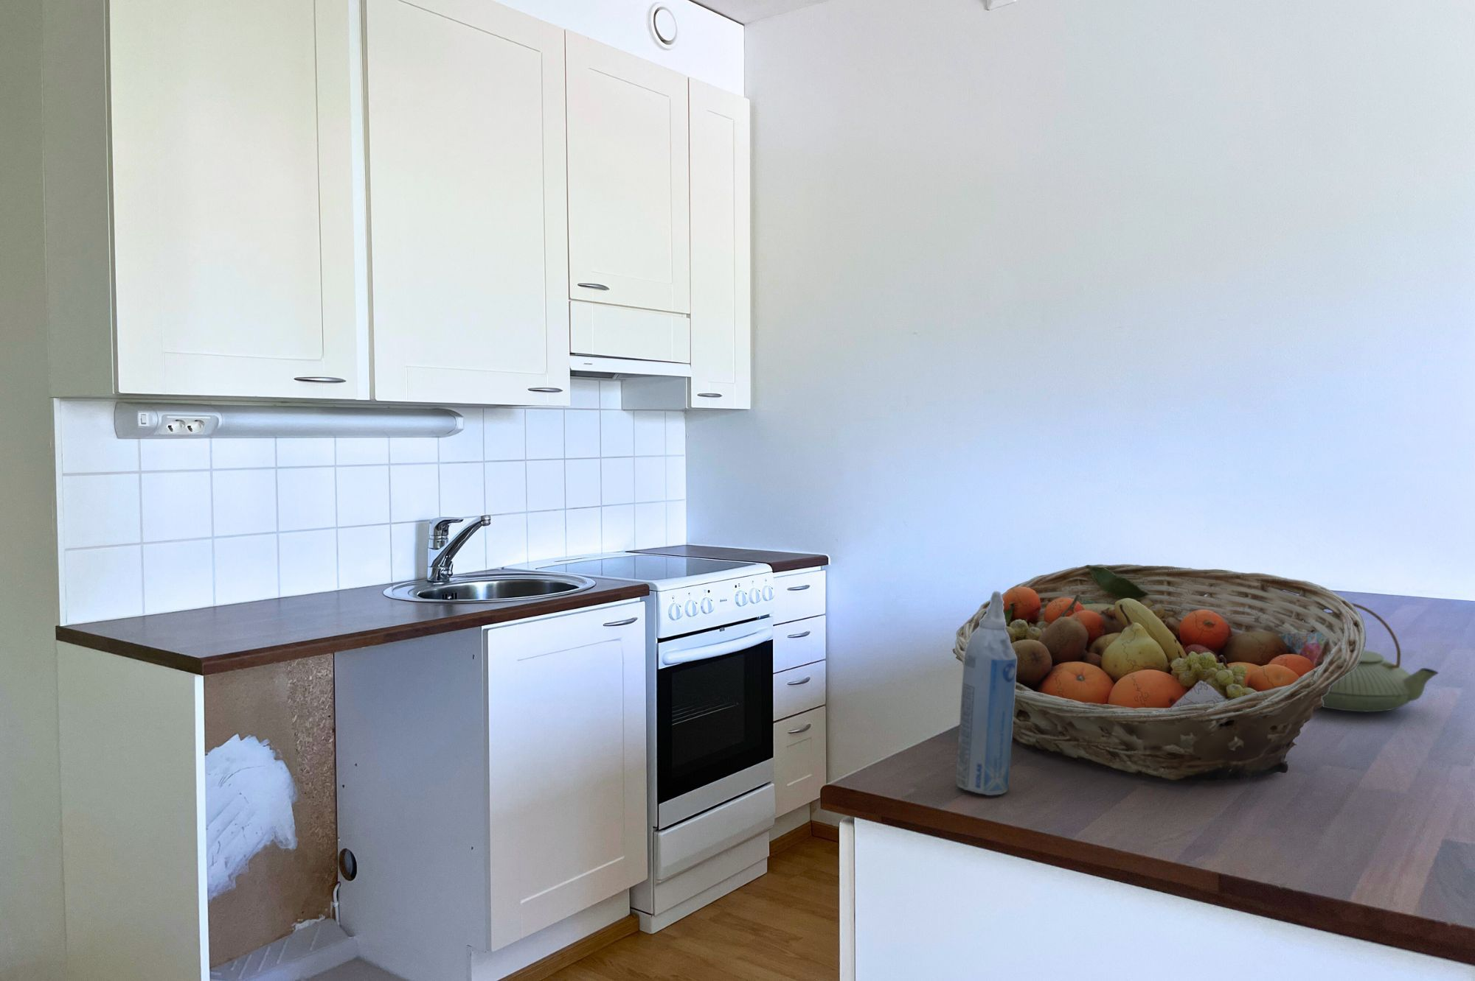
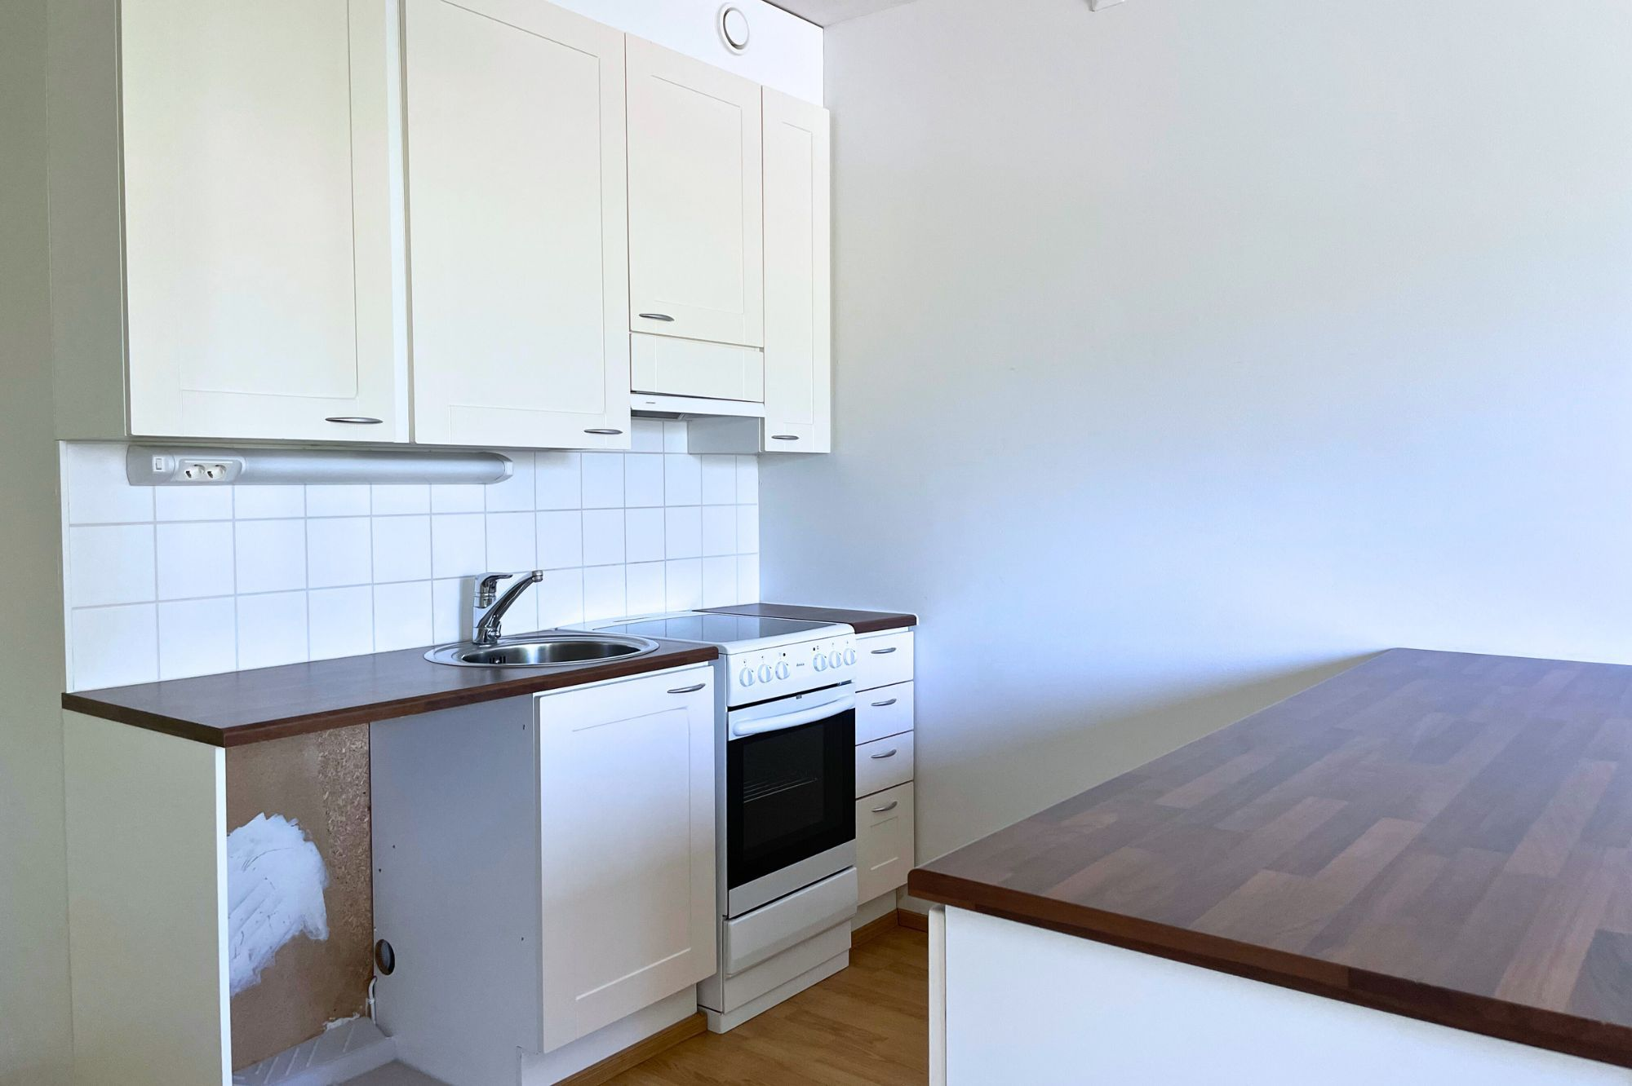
- aerosol can (986, 690)
- teapot (1361, 656)
- fruit basket (1142, 659)
